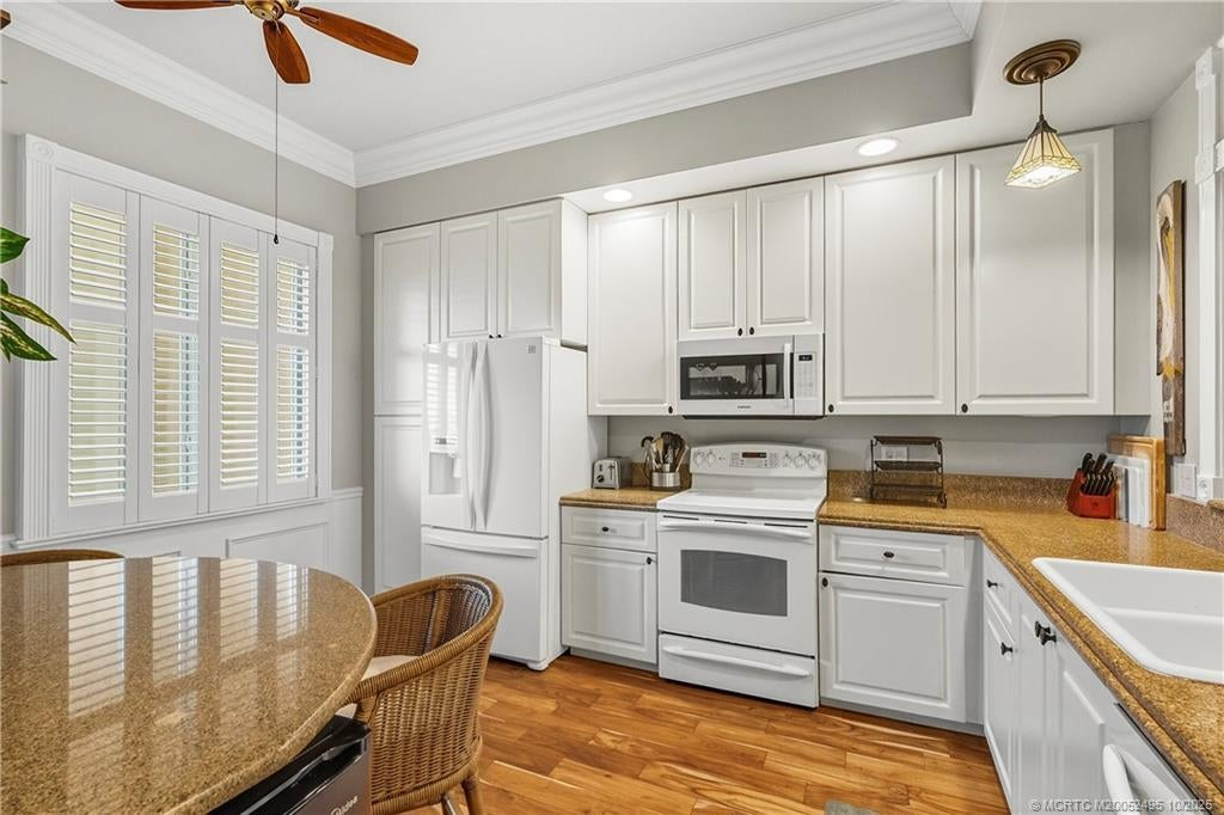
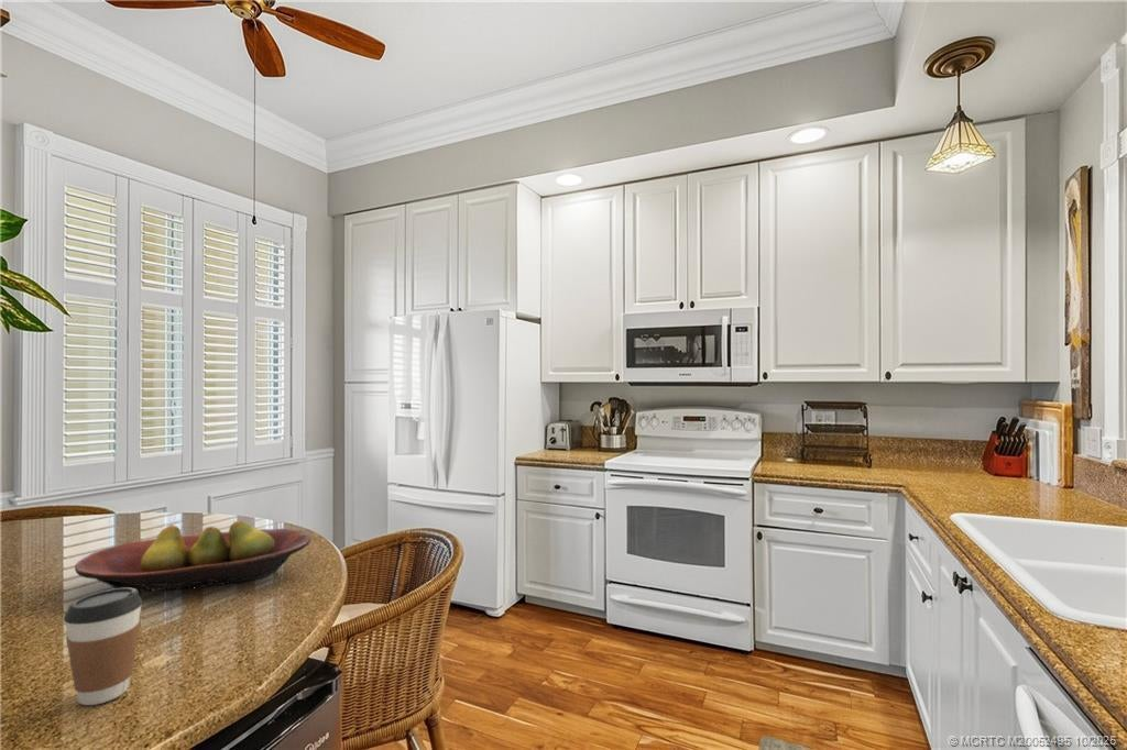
+ fruit bowl (203, 550)
+ coffee cup (103, 644)
